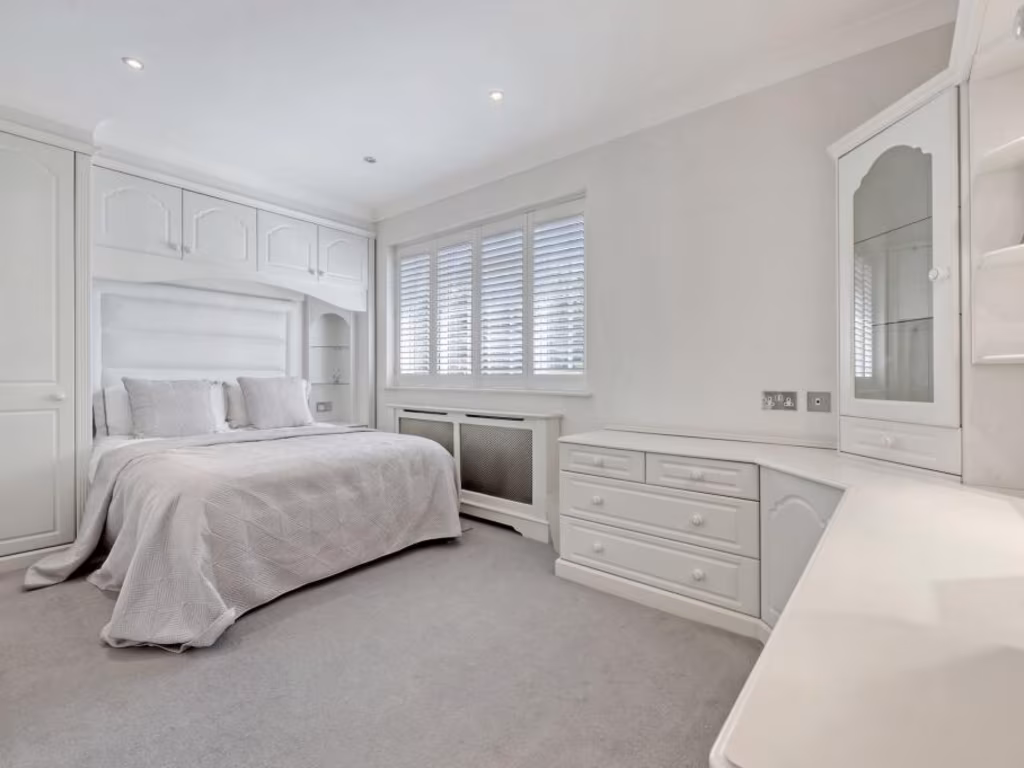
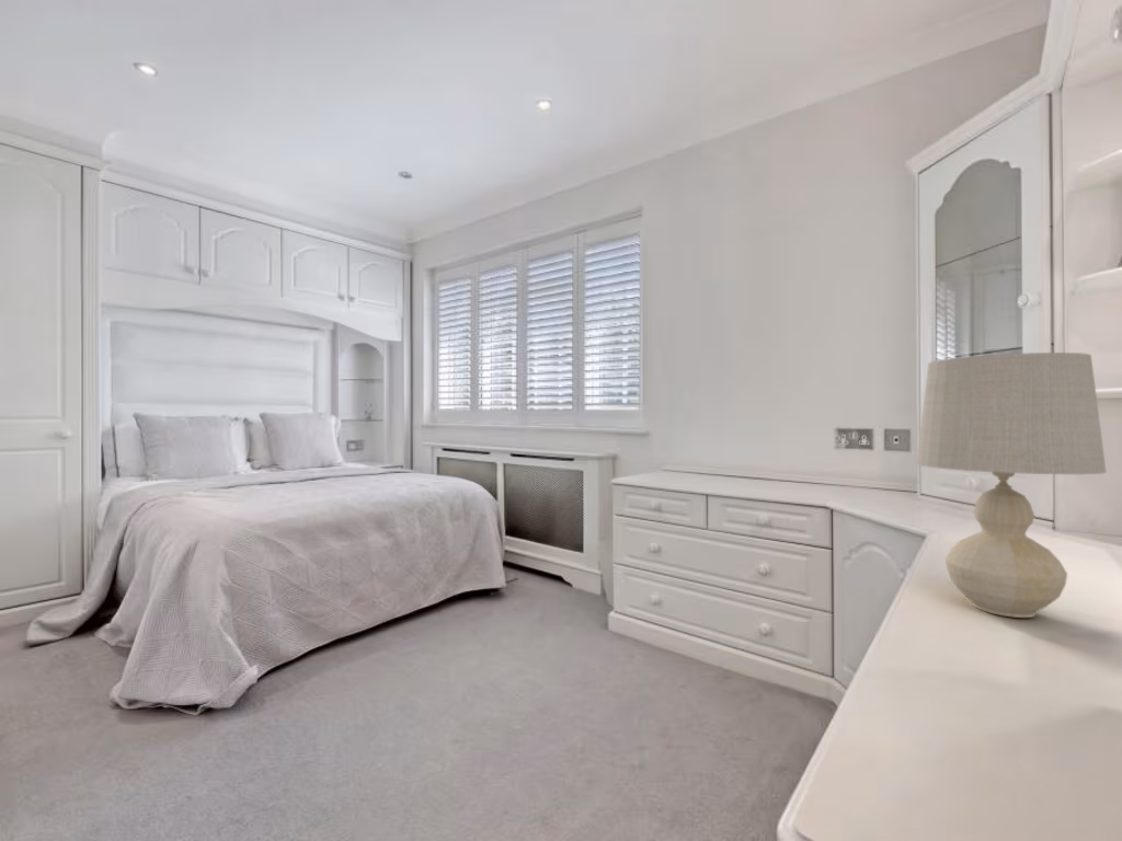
+ table lamp (1003, 484)
